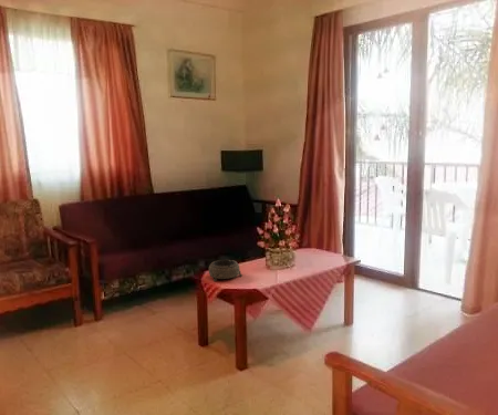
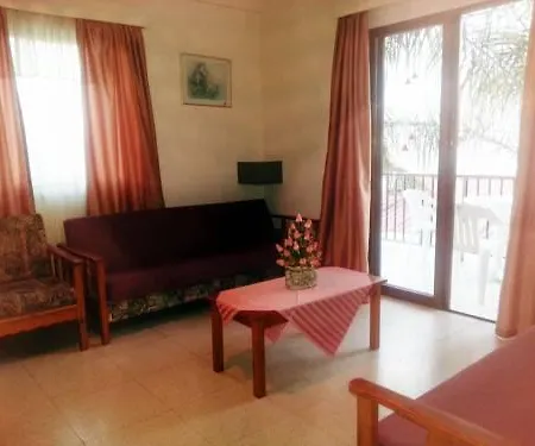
- decorative bowl (224, 269)
